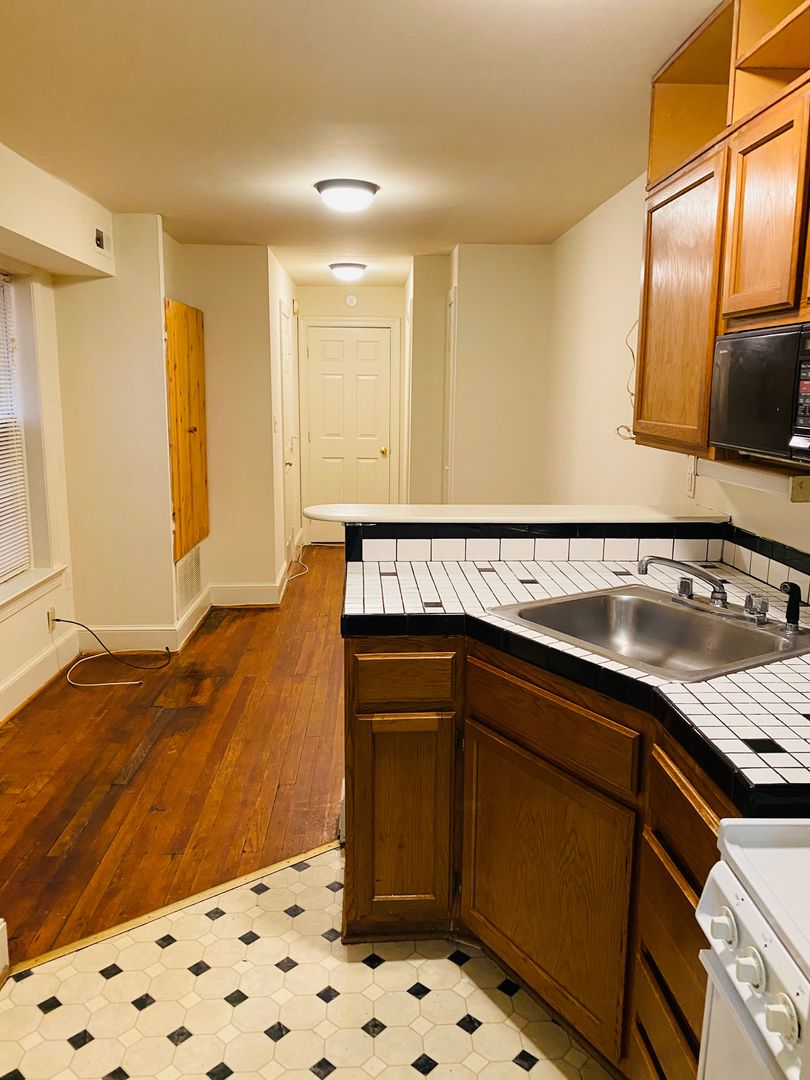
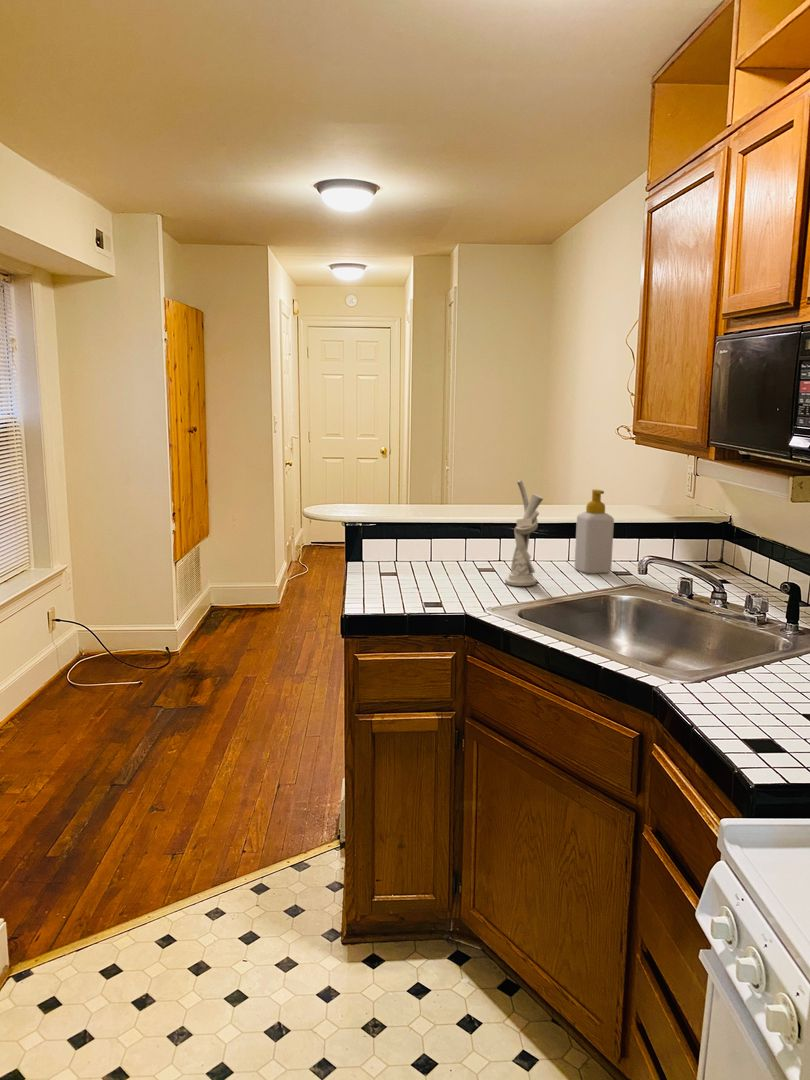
+ utensil holder (523, 531)
+ soap bottle (594, 530)
